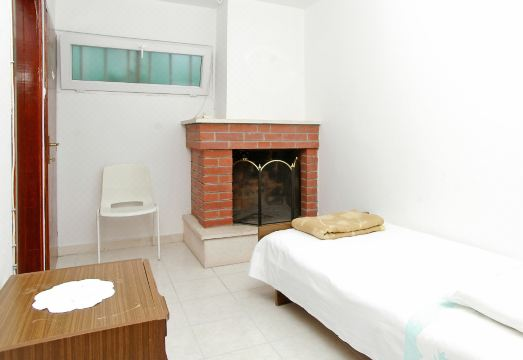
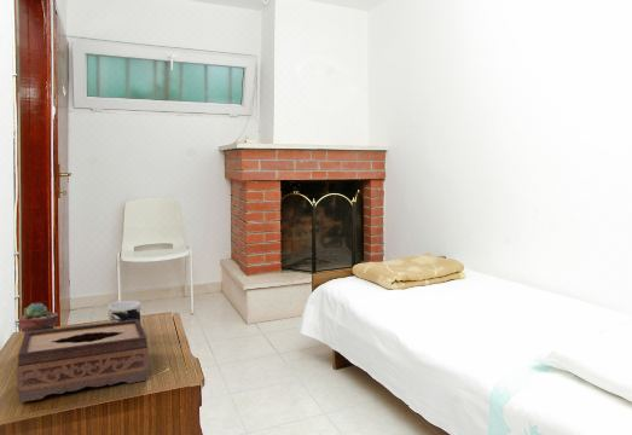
+ tissue box (86, 355)
+ mug (122, 319)
+ potted succulent (39, 324)
